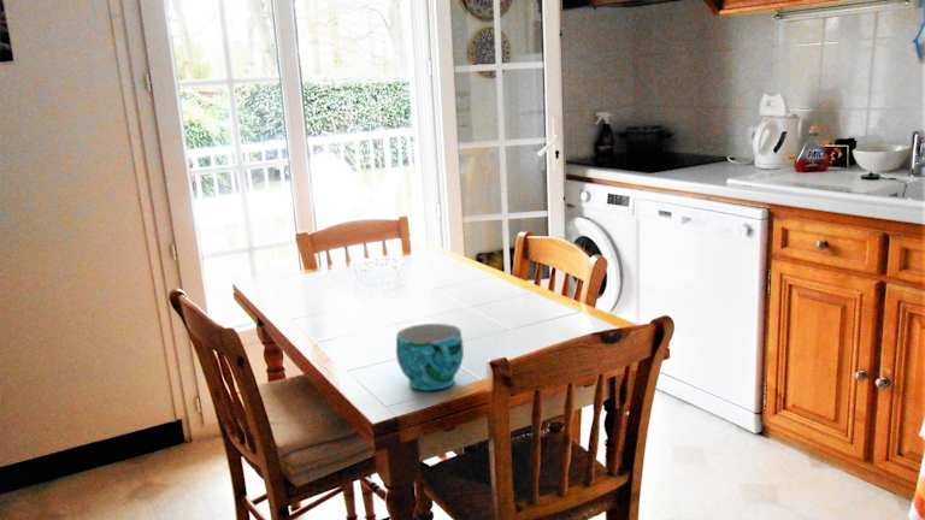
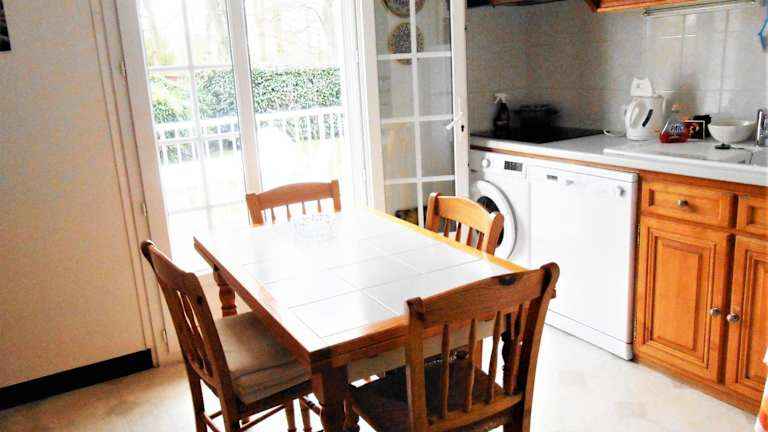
- cup (434, 358)
